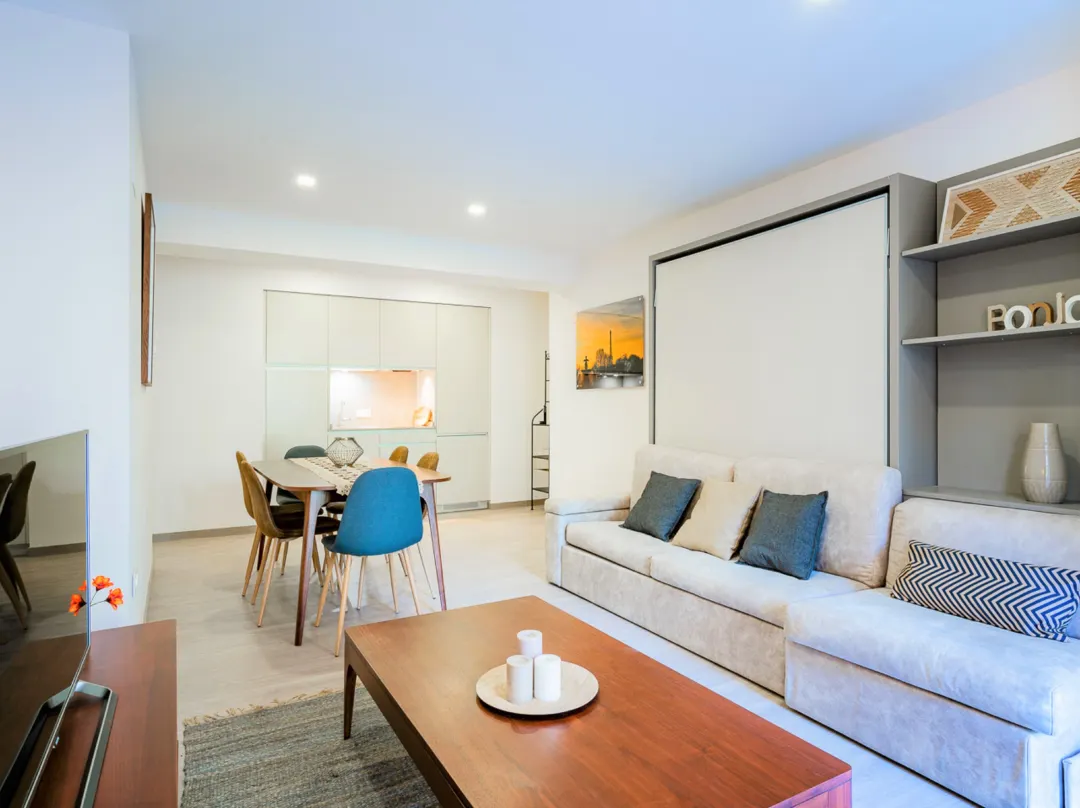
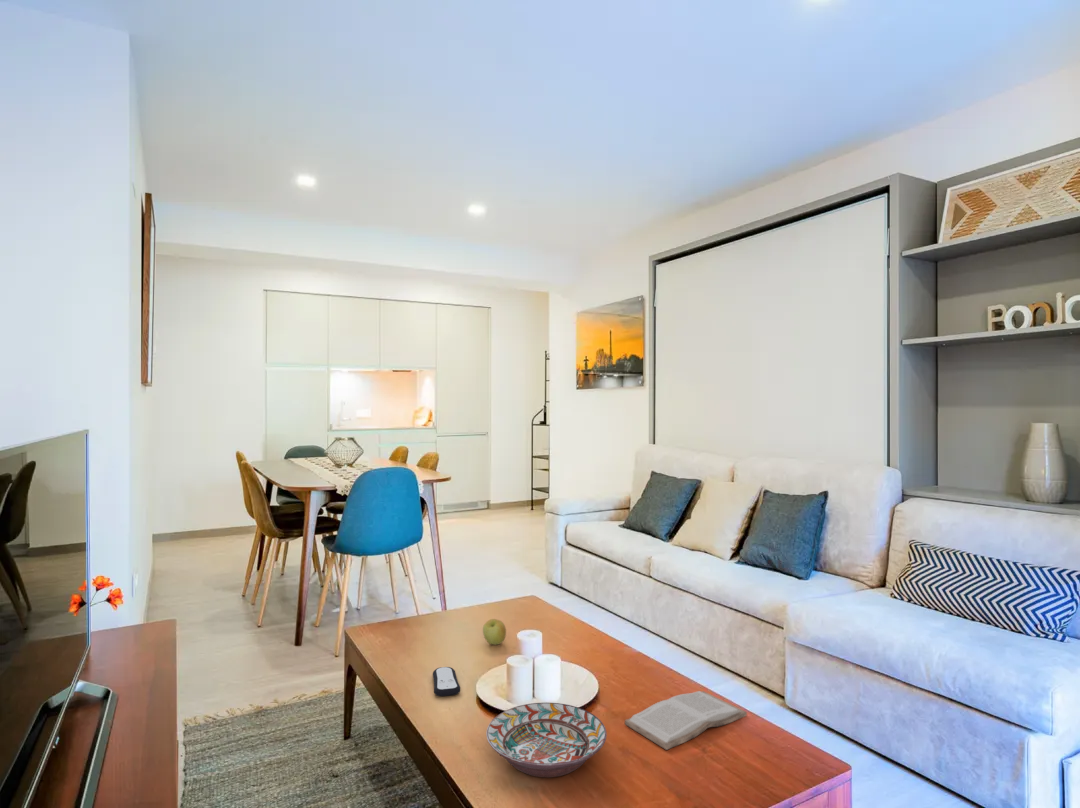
+ decorative bowl (546, 745)
+ remote control (445, 680)
+ apple (494, 632)
+ book (686, 714)
